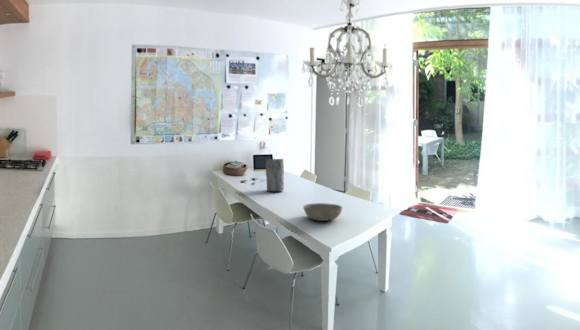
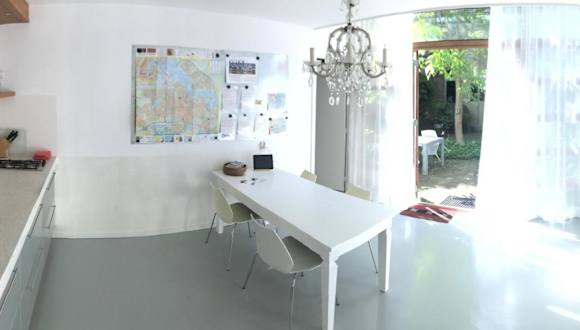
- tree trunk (274, 175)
- bowl (322, 212)
